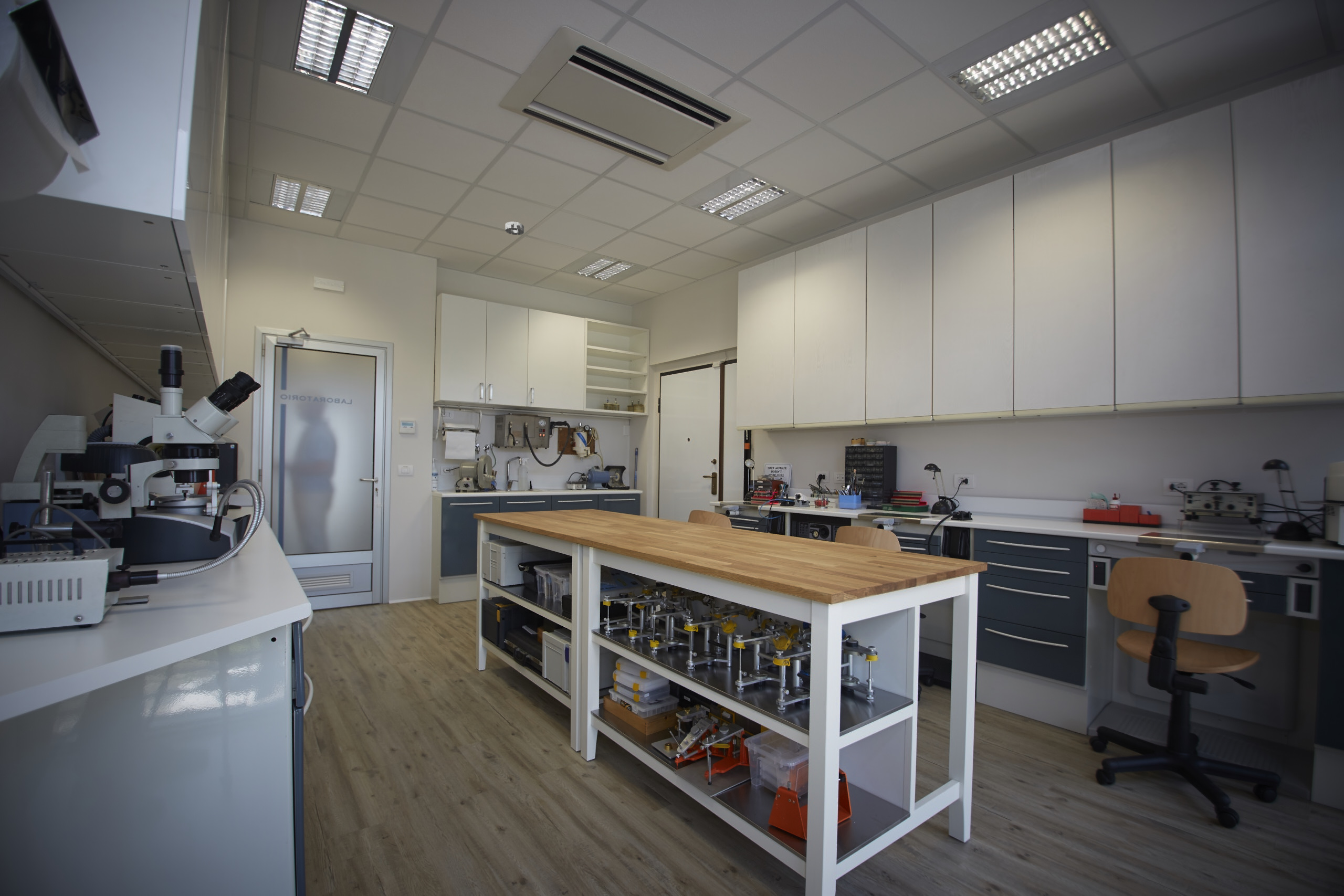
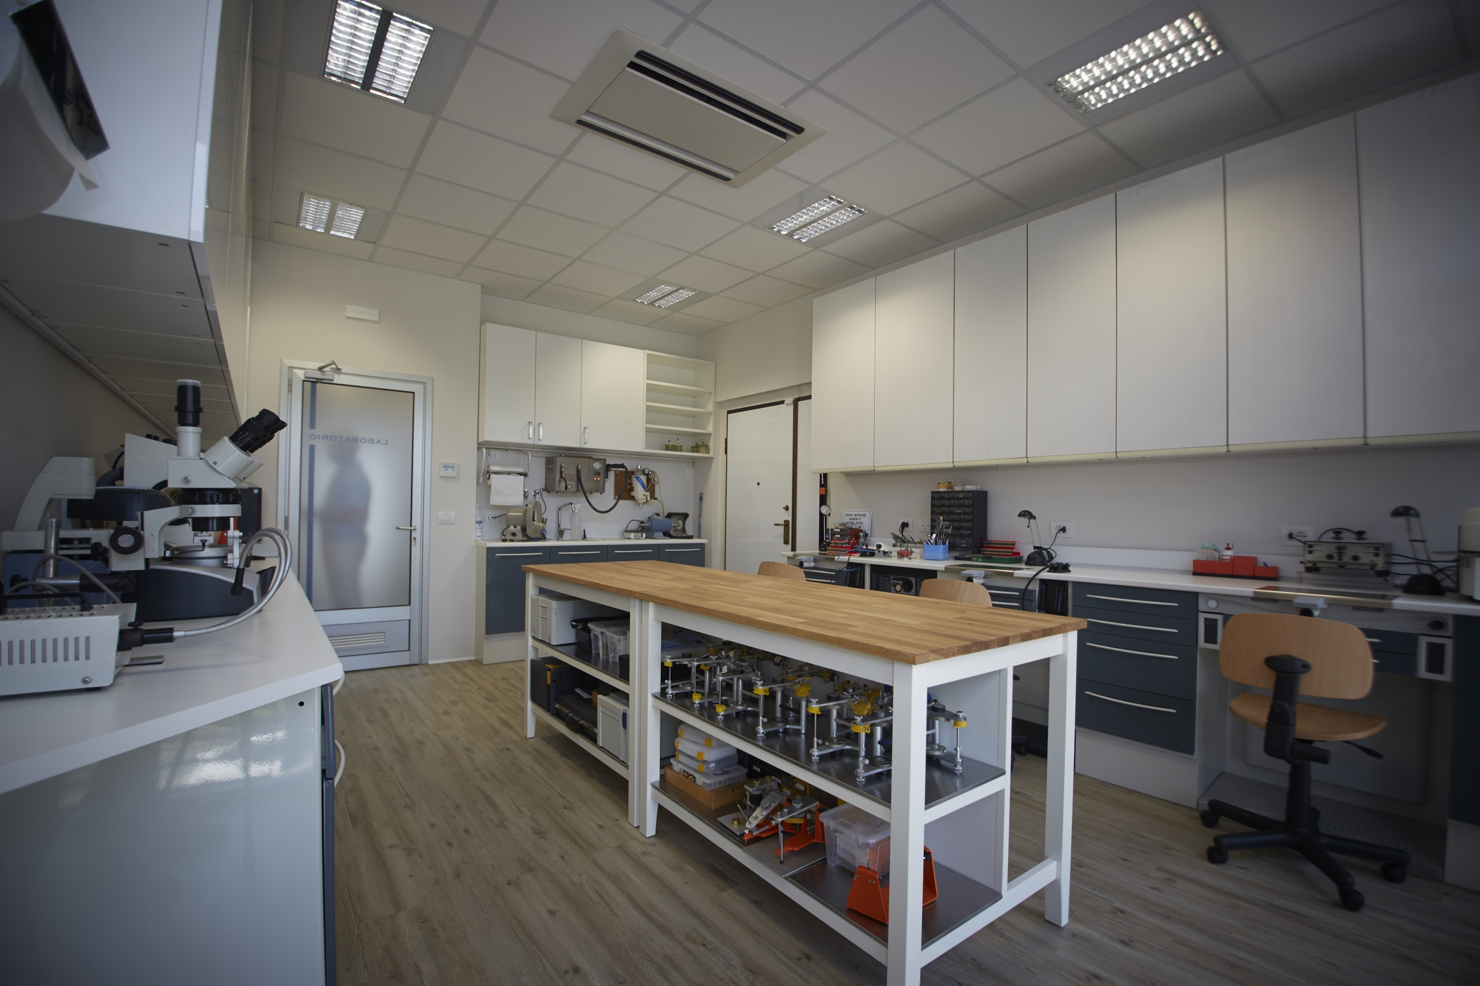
- smoke detector (514, 228)
